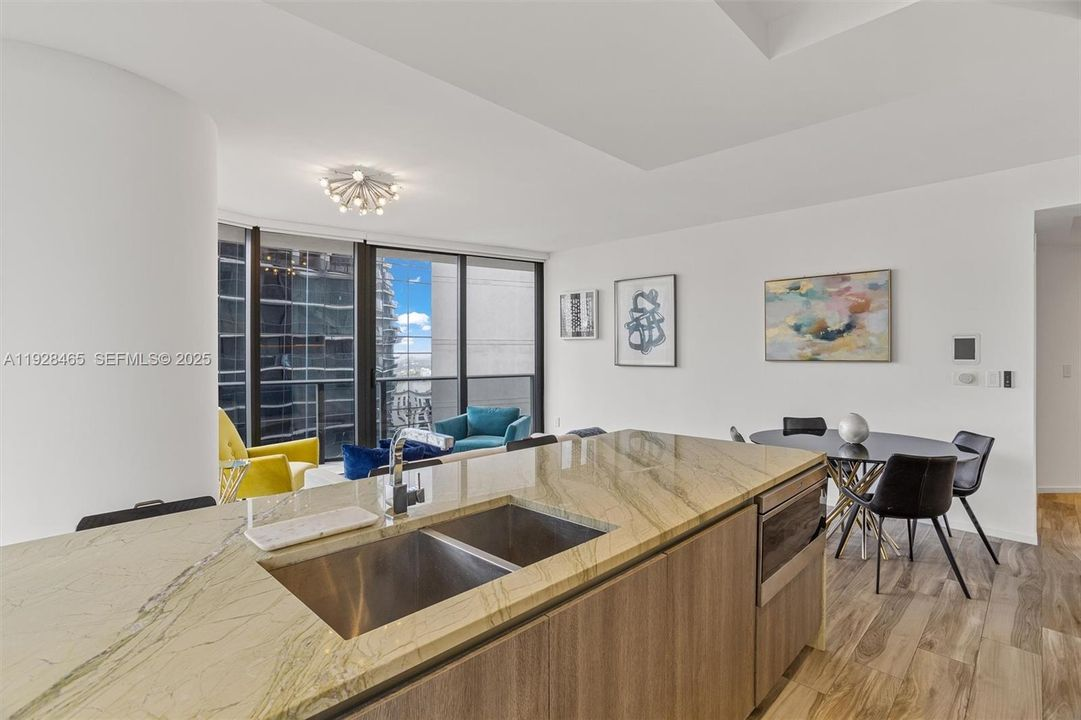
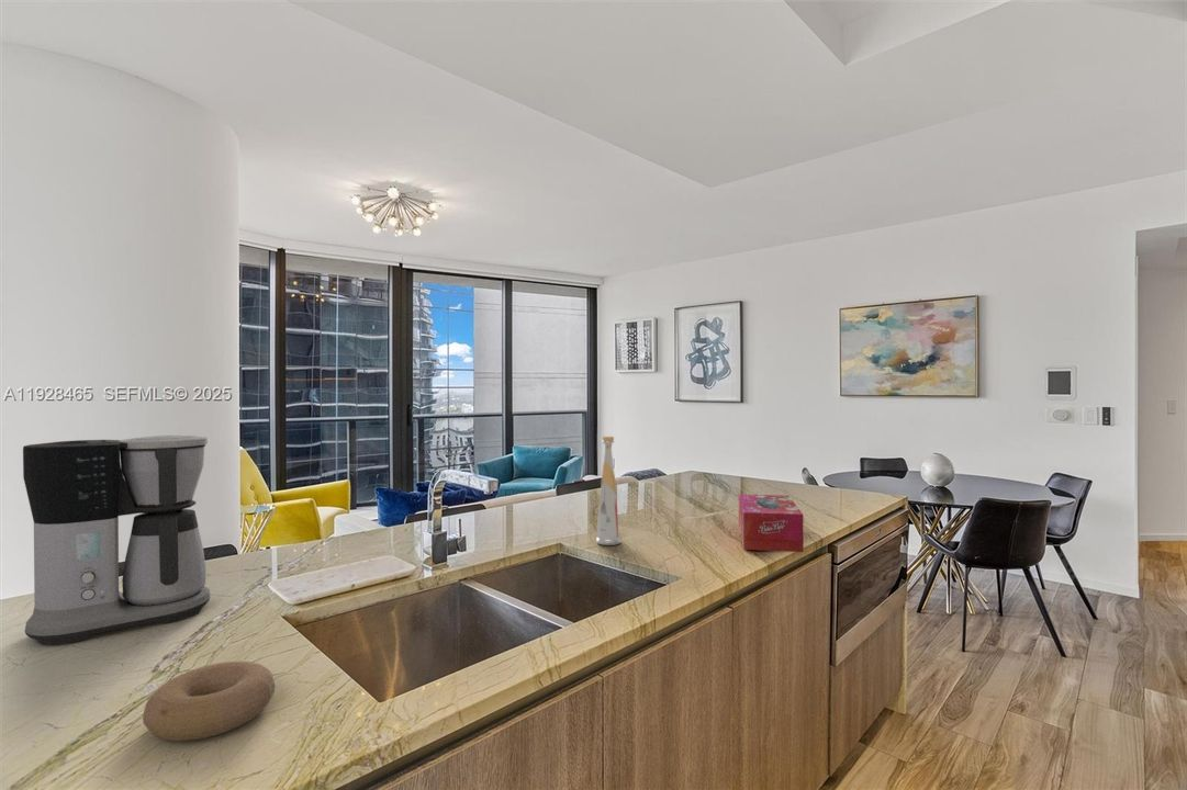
+ bowl (212, 698)
+ tissue box (768, 520)
+ coffee maker (117, 530)
+ bottle (608, 489)
